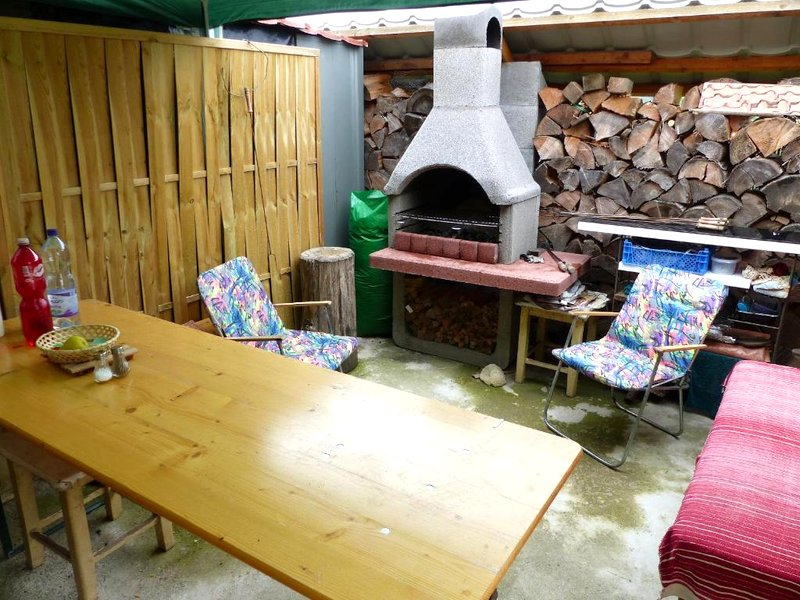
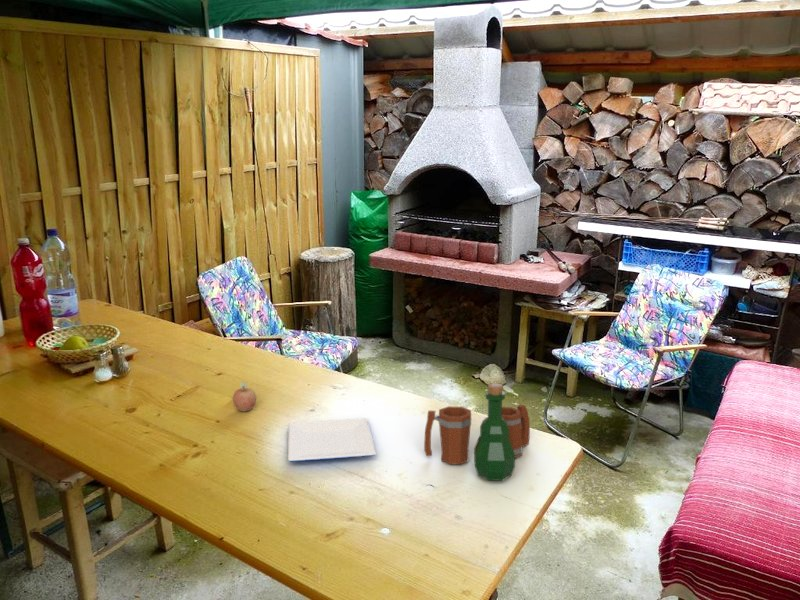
+ fruit (244, 397)
+ tavern set (470, 414)
+ plate (330, 440)
